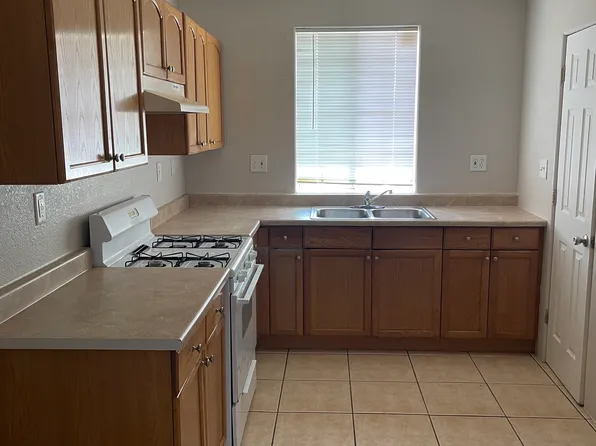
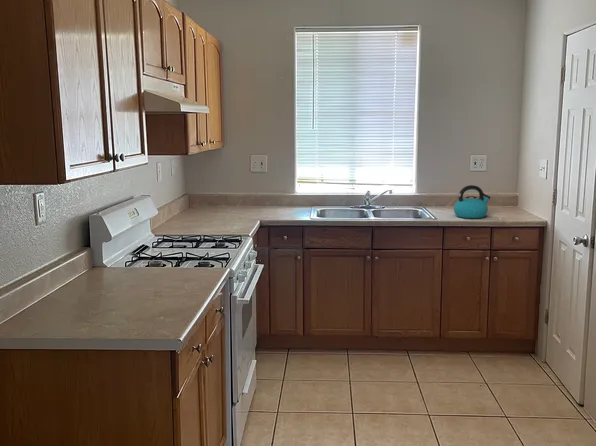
+ kettle (473, 200)
